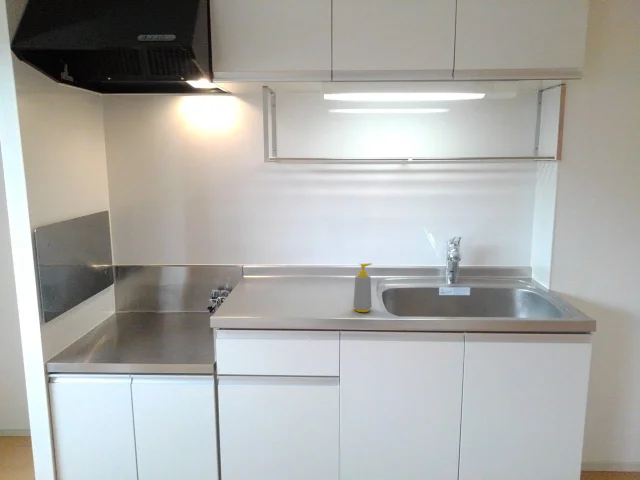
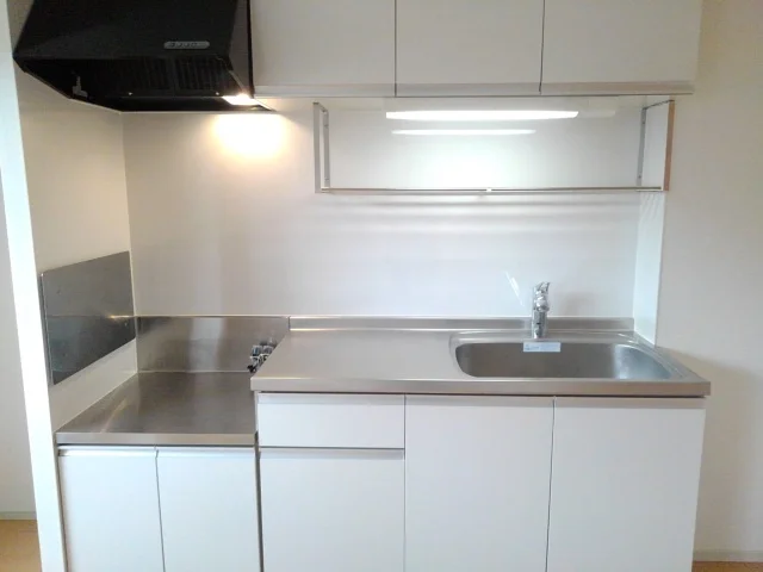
- soap bottle (362, 286)
